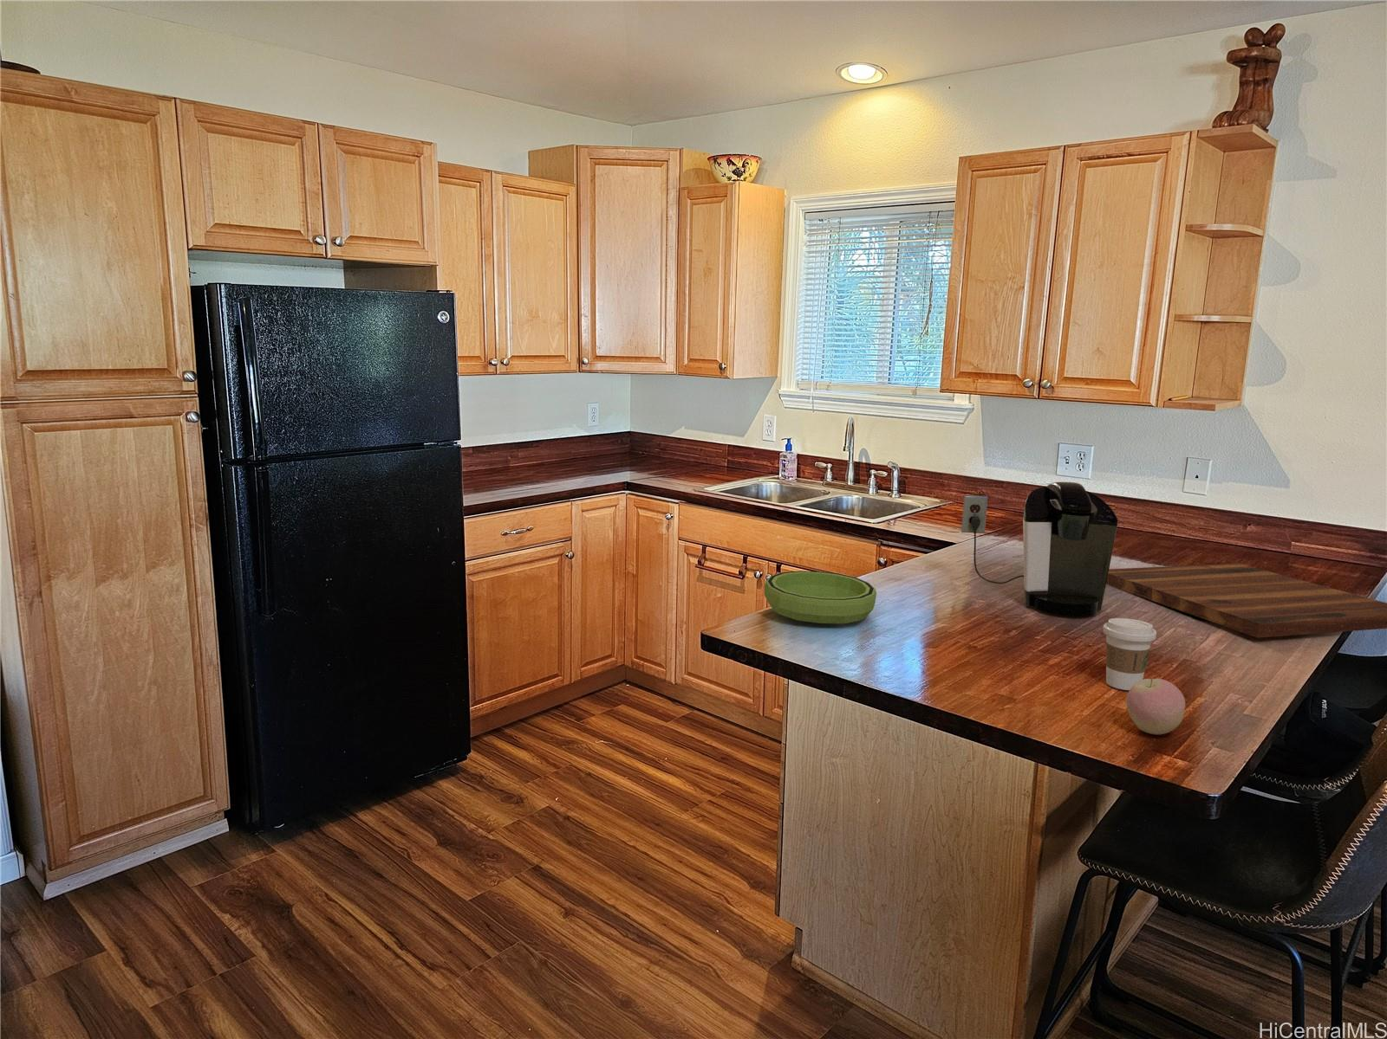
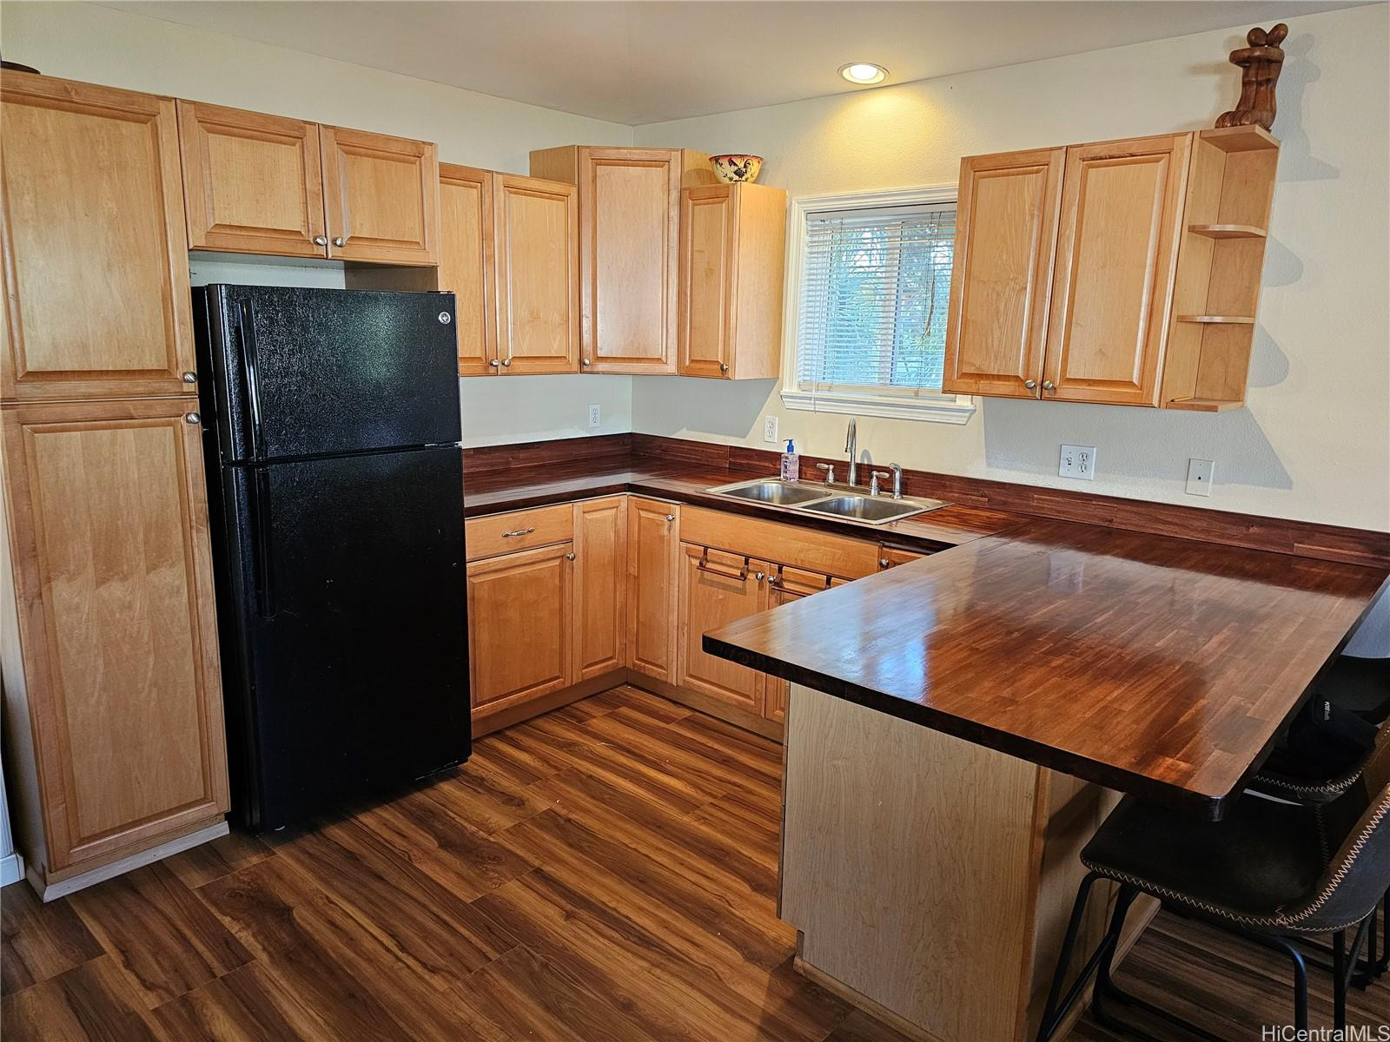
- coffee maker (1039, 542)
- coffee cup (1127, 654)
- apple (1155, 703)
- cutting board (1246, 595)
- bowl (819, 598)
